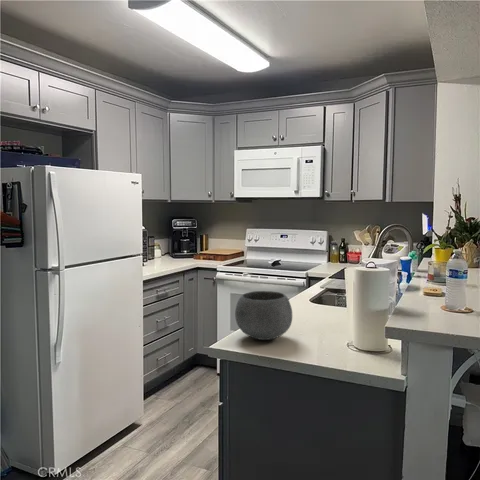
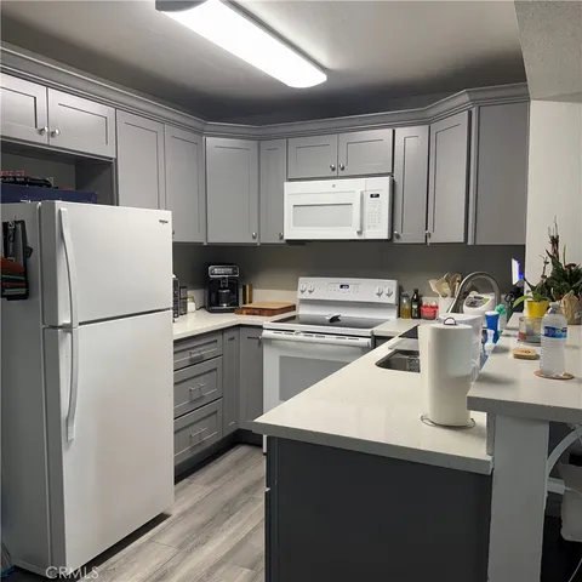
- bowl (263, 316)
